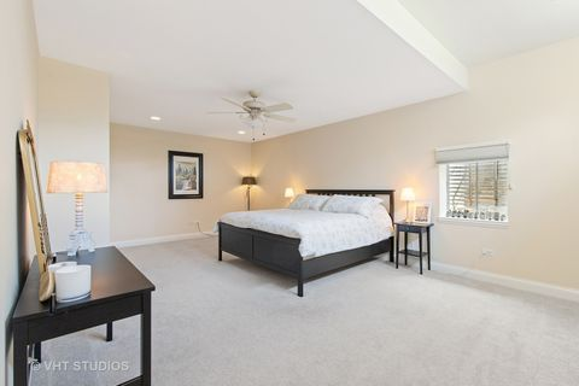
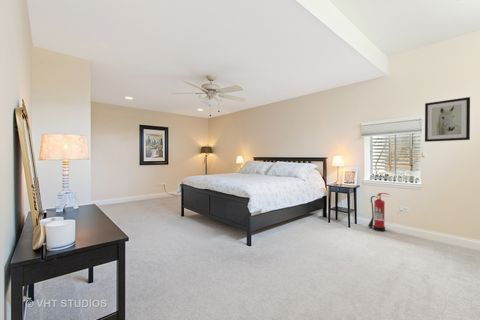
+ wall art (446, 120)
+ fire extinguisher (378, 211)
